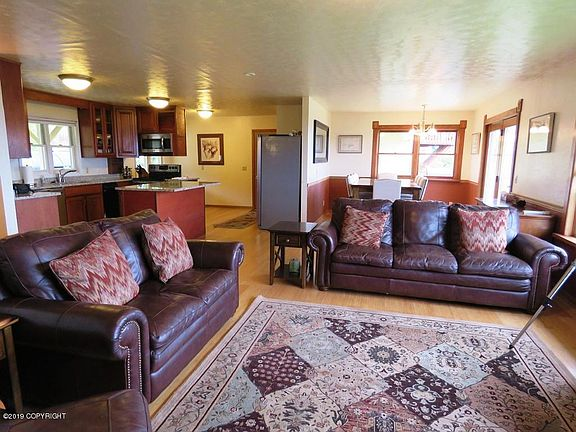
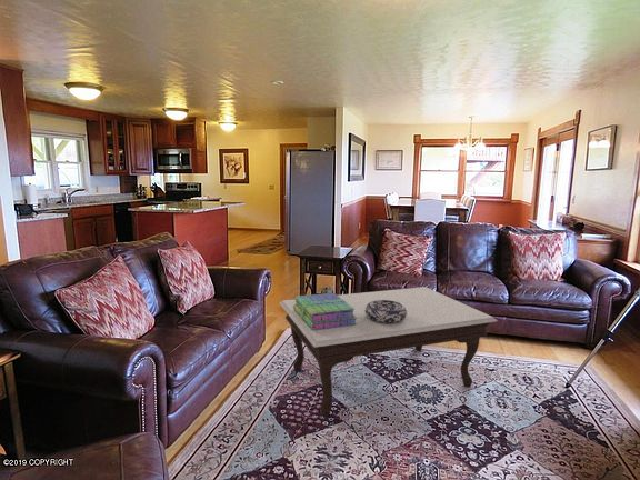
+ coffee table (380, 342)
+ stack of books (323, 309)
+ decorative bowl (386, 311)
